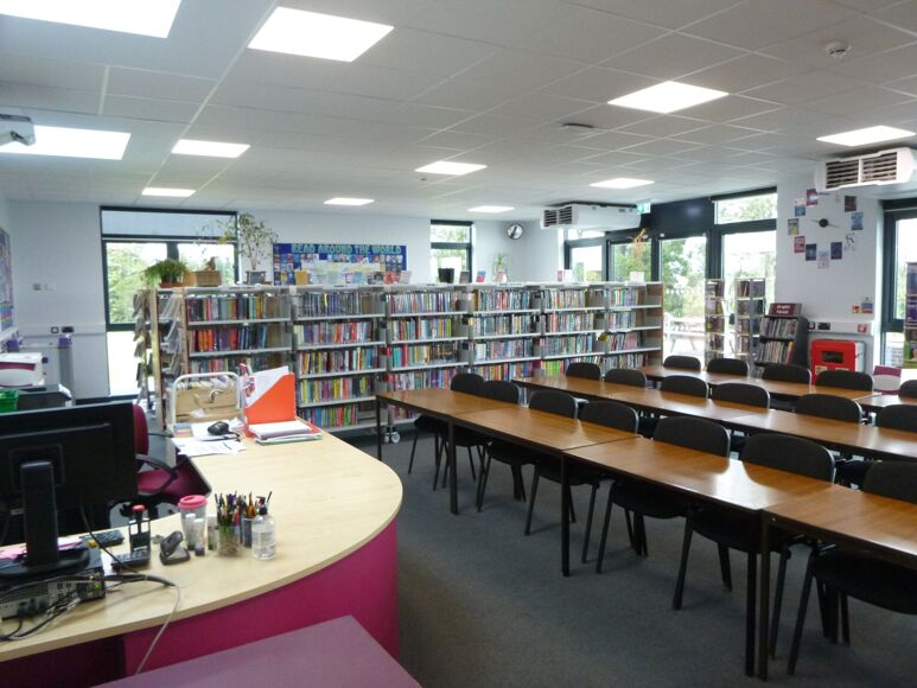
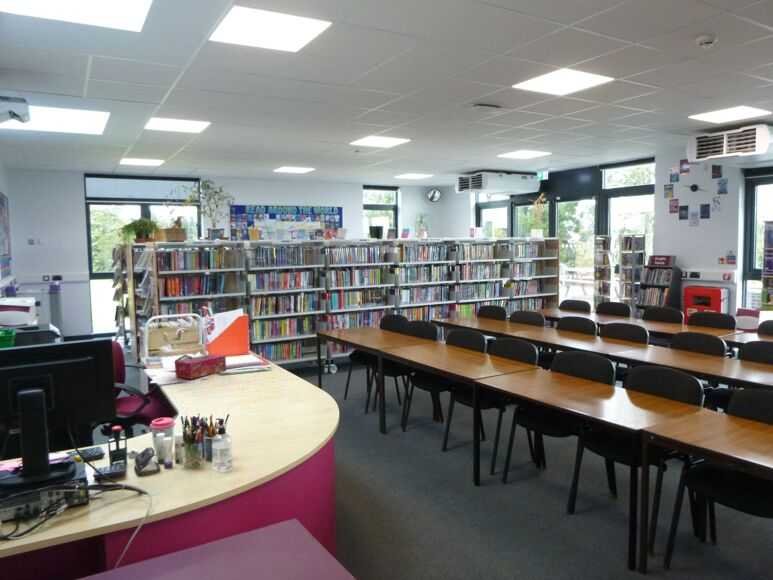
+ tissue box (201, 365)
